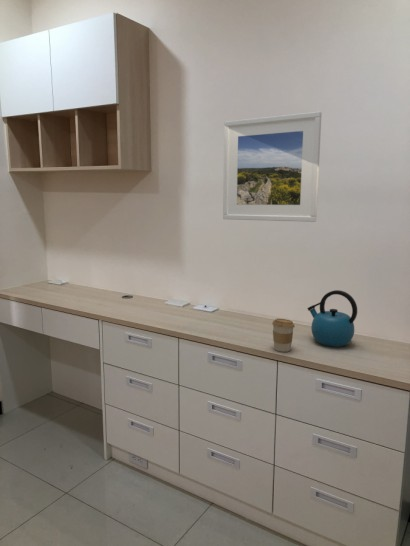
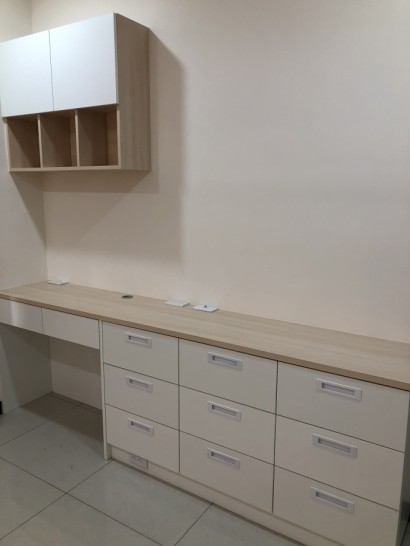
- coffee cup (283, 334)
- kettle (330, 316)
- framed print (268, 169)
